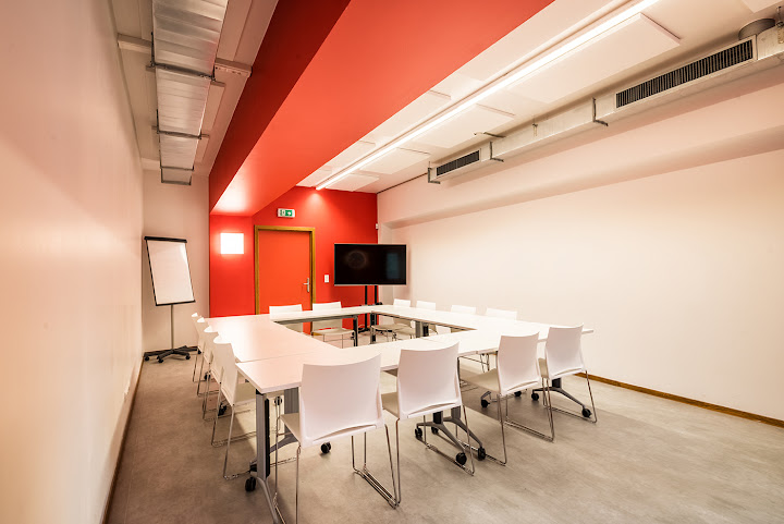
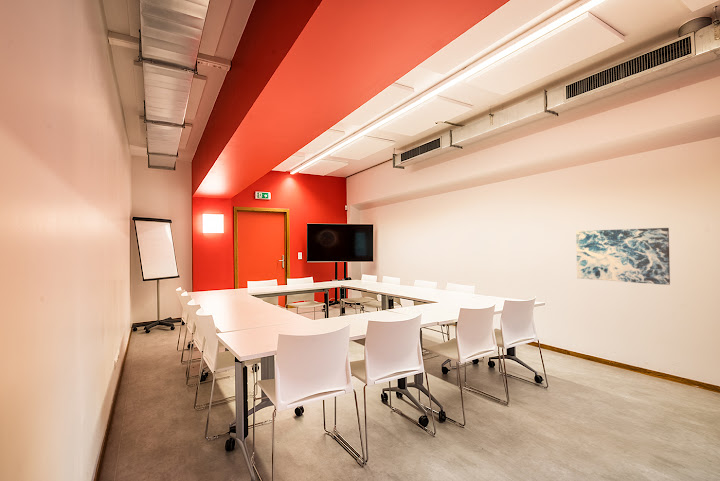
+ wall art (618, 255)
